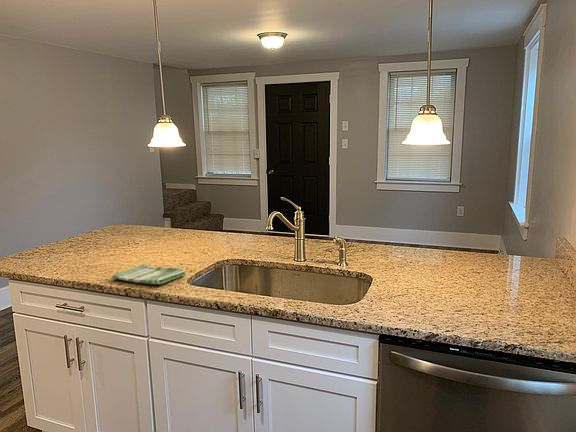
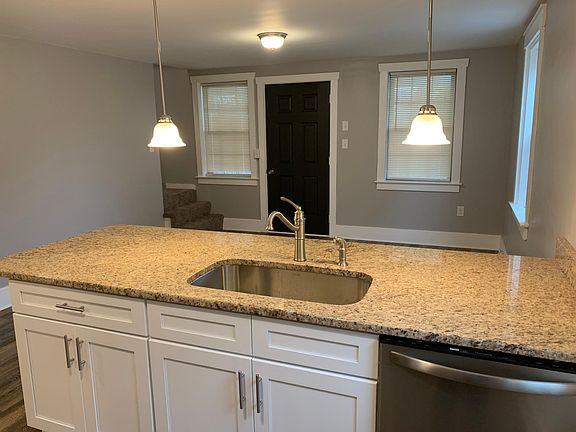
- dish towel (150, 273)
